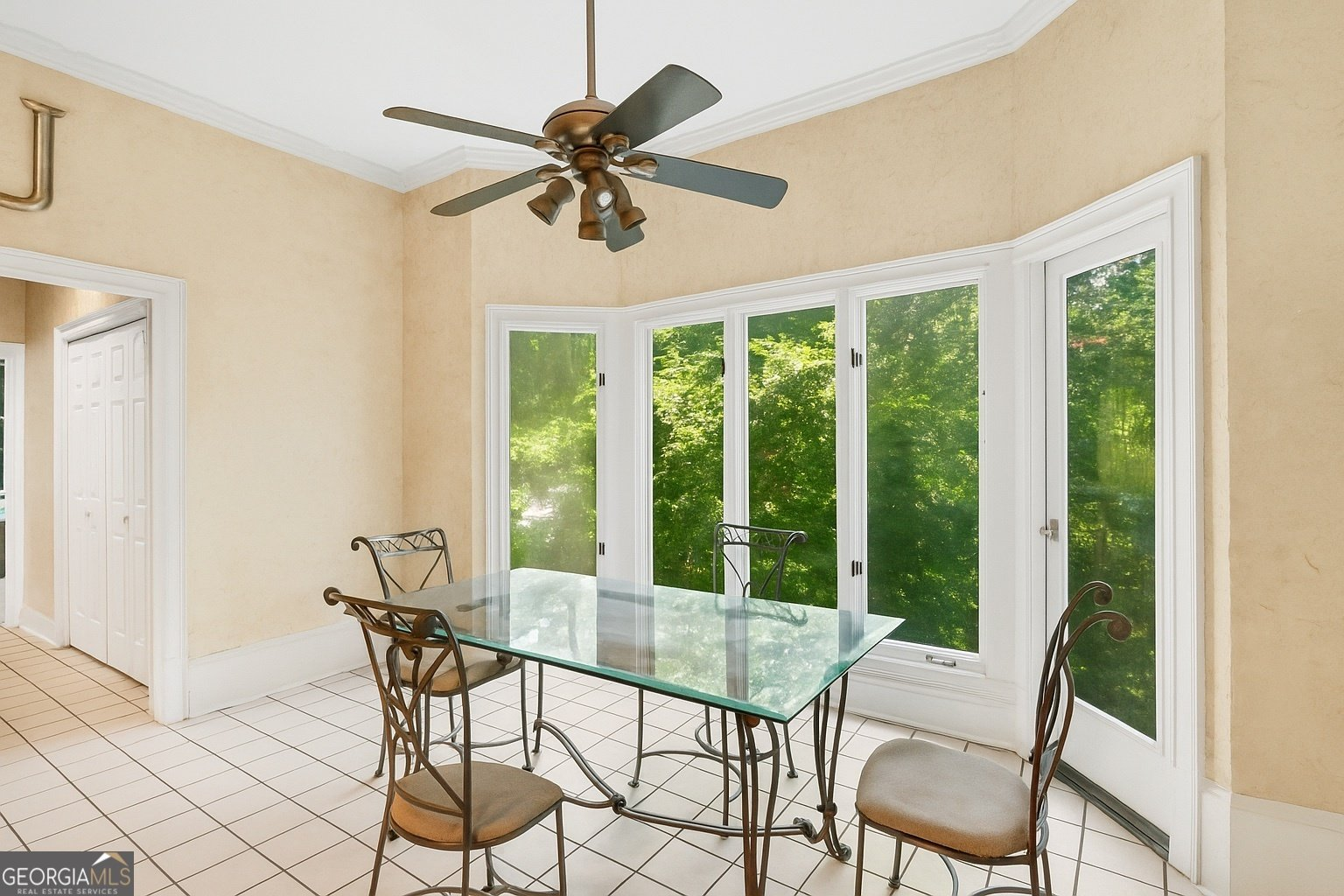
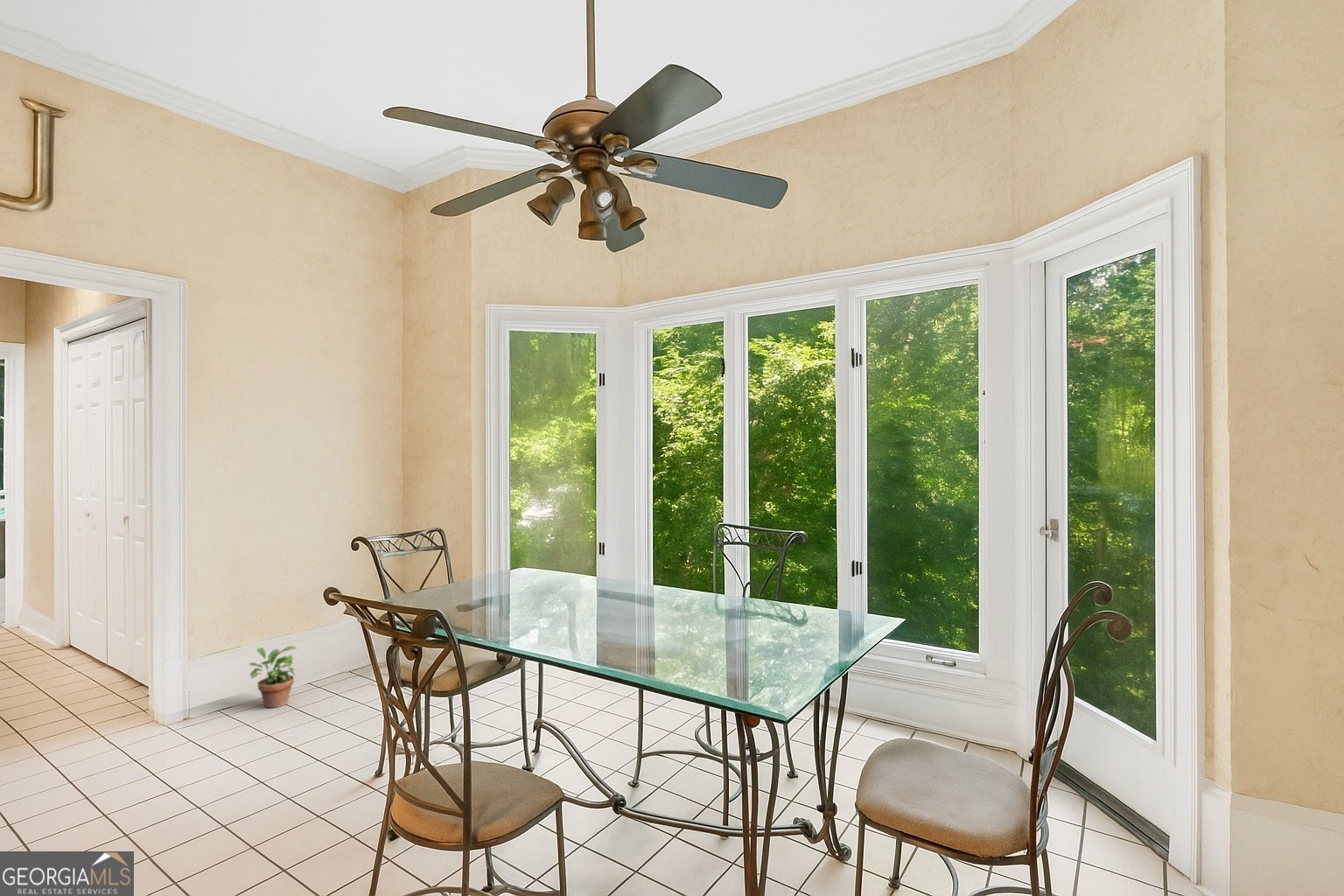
+ potted plant (270, 676)
